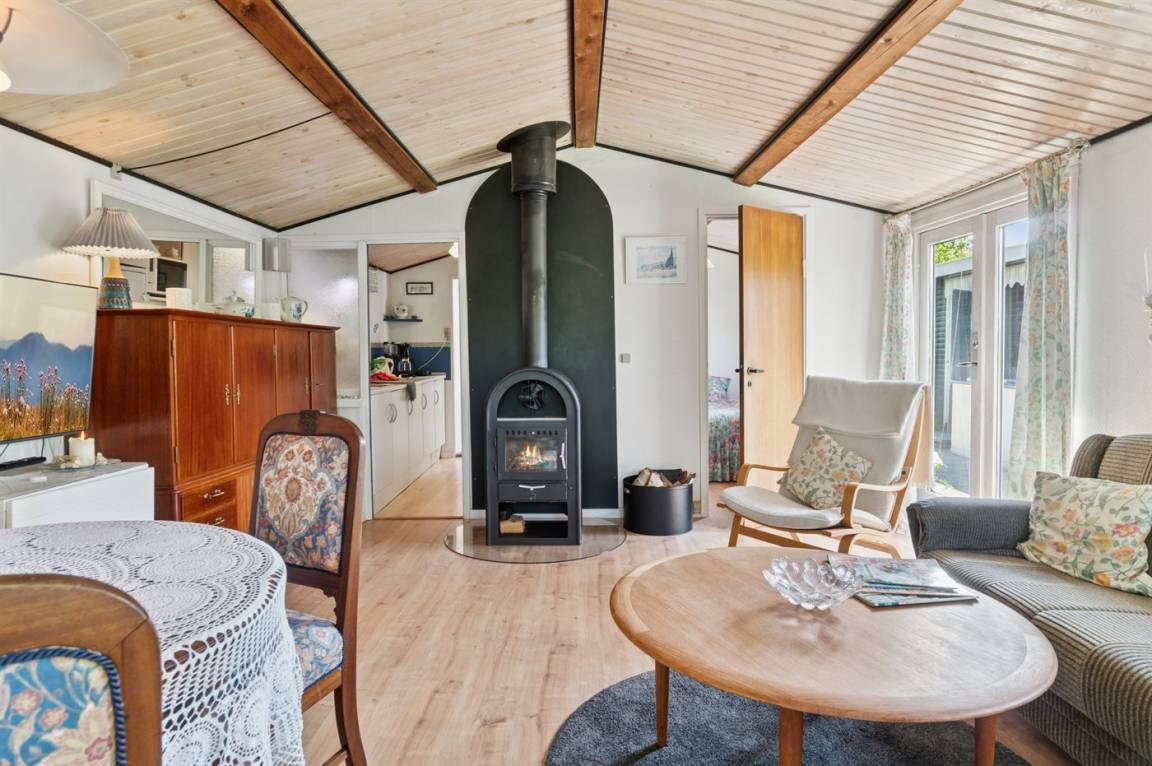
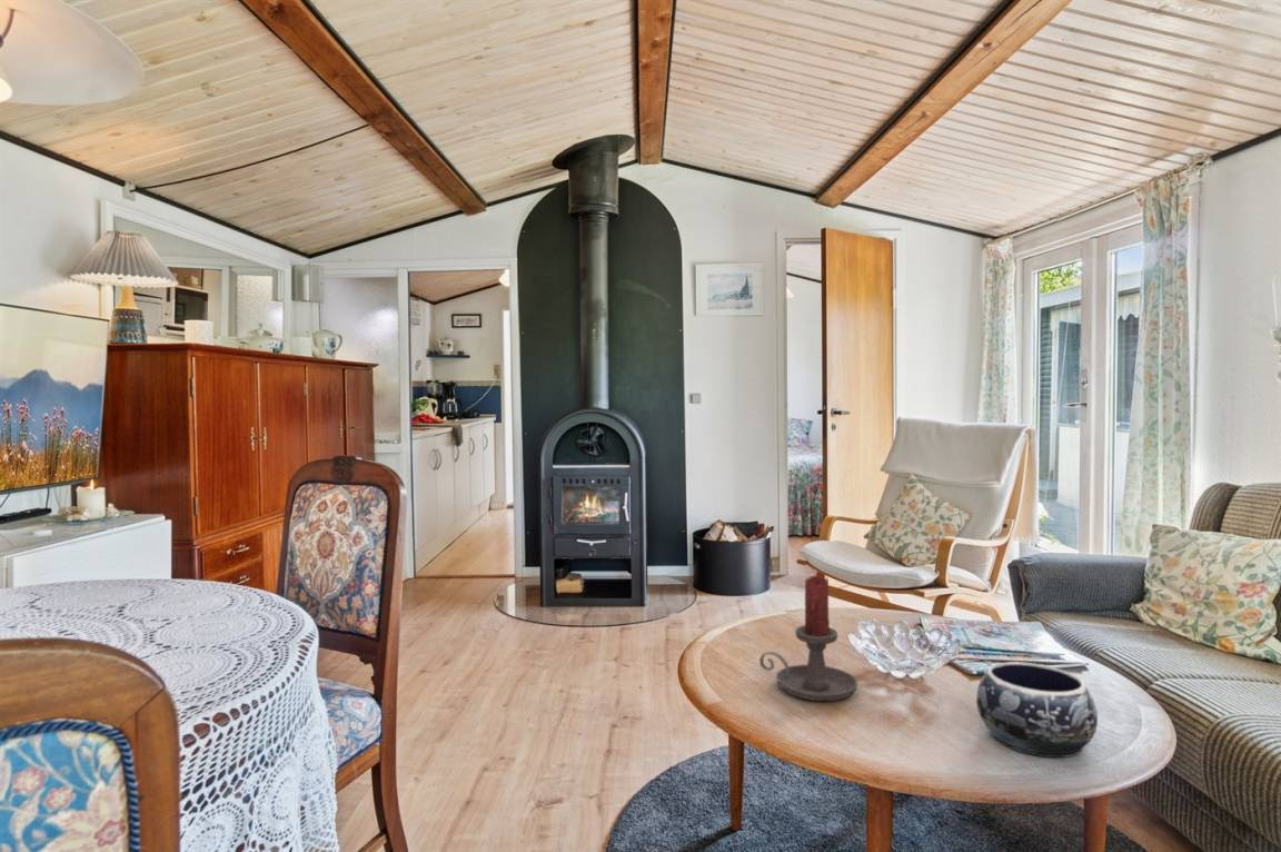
+ decorative bowl (1034, 707)
+ candle holder (805, 630)
